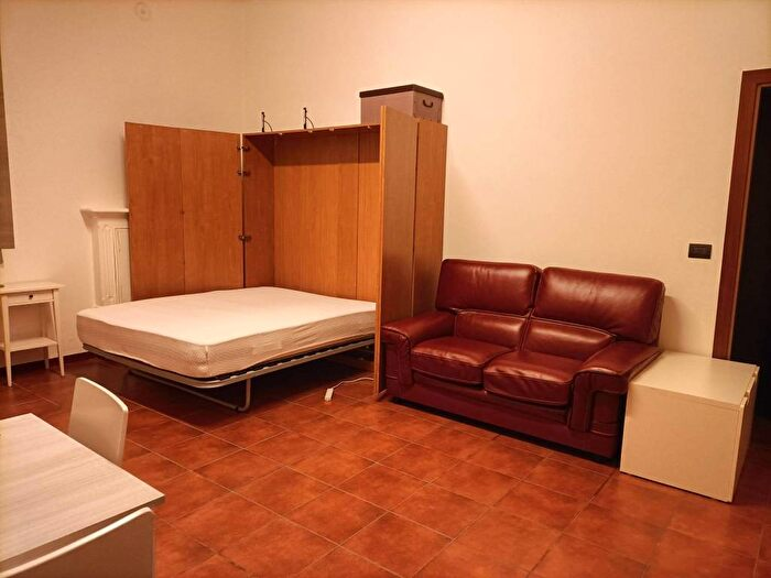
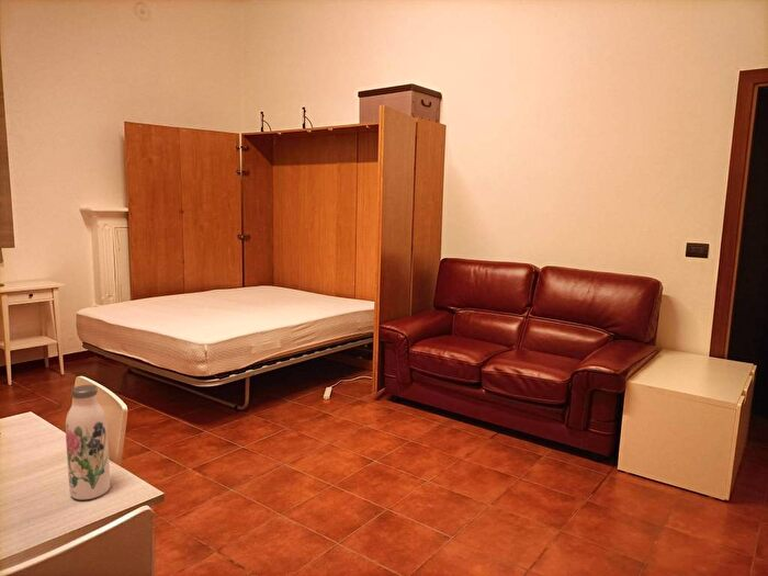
+ water bottle (87, 440)
